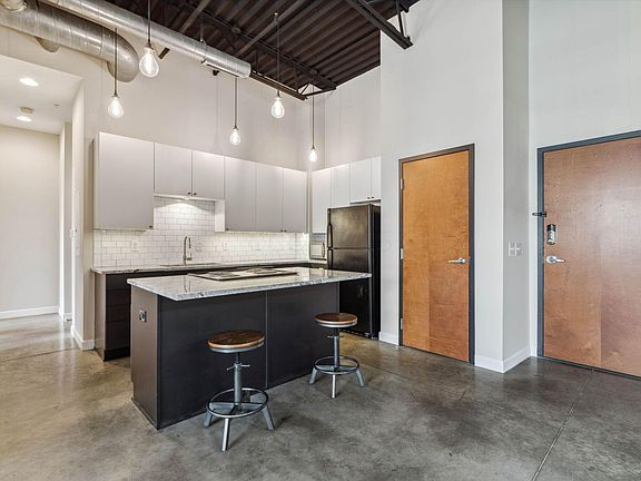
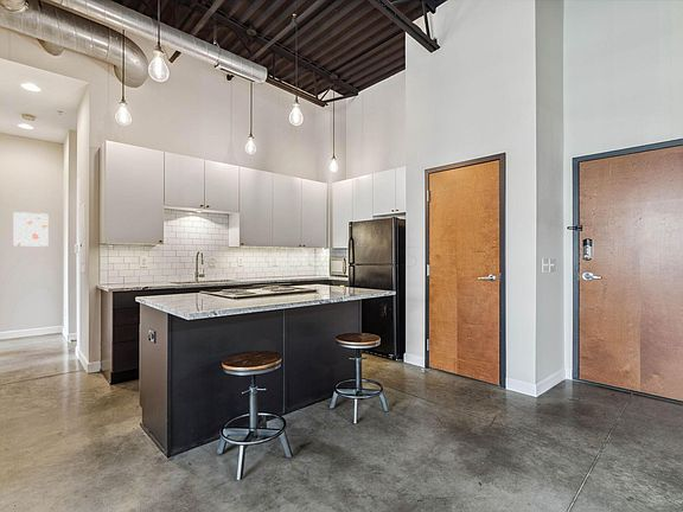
+ wall art (31, 229)
